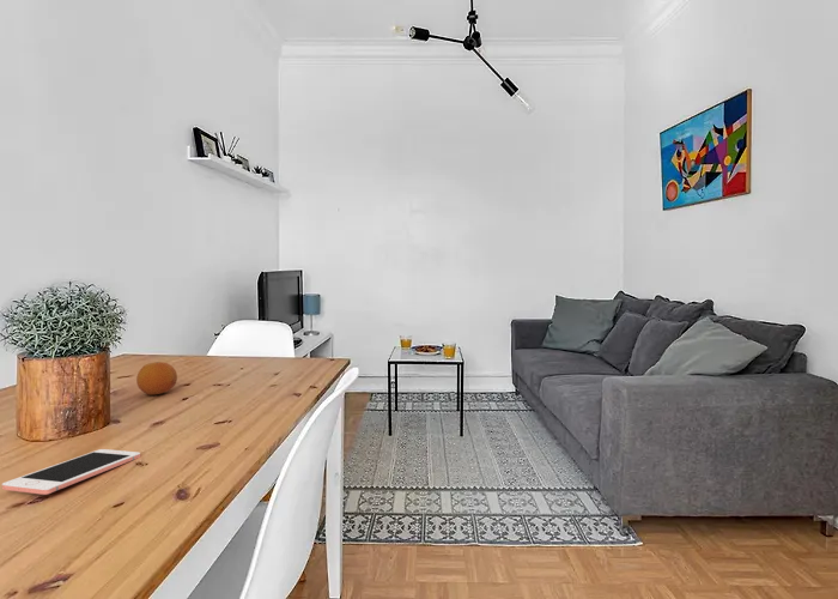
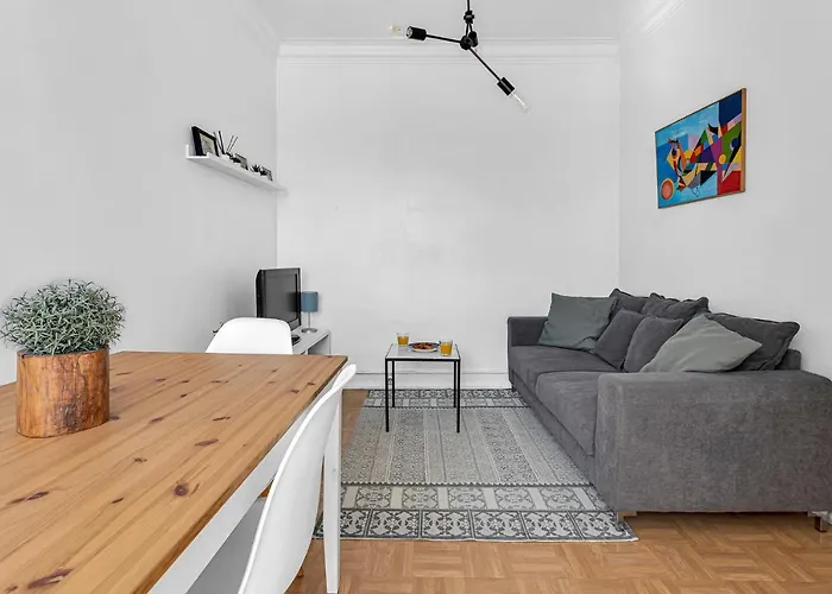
- fruit (157, 377)
- cell phone (77, 468)
